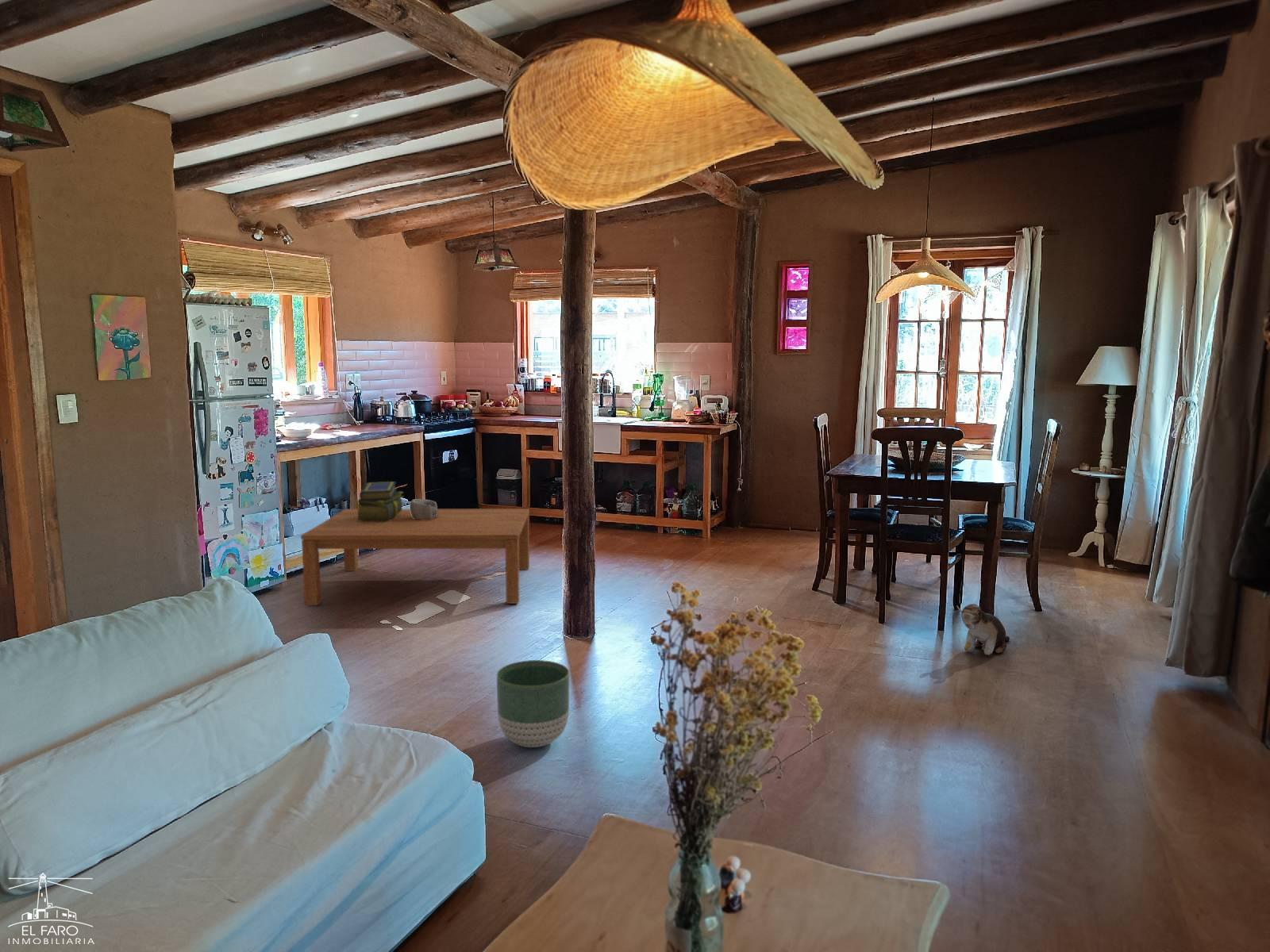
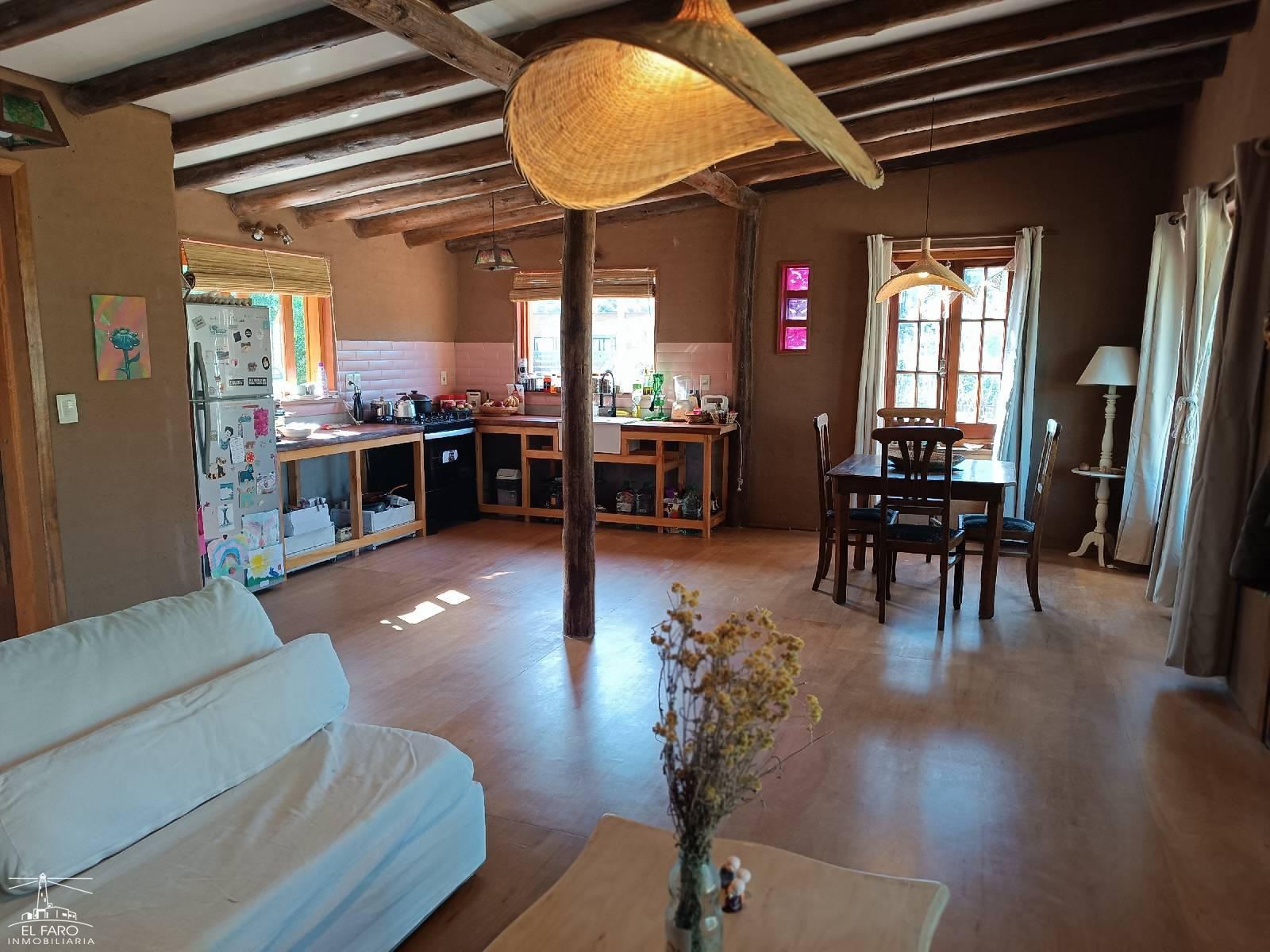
- planter (533, 707)
- plush toy (988, 624)
- stack of books (379, 501)
- decorative bowl (424, 508)
- coffee table (425, 548)
